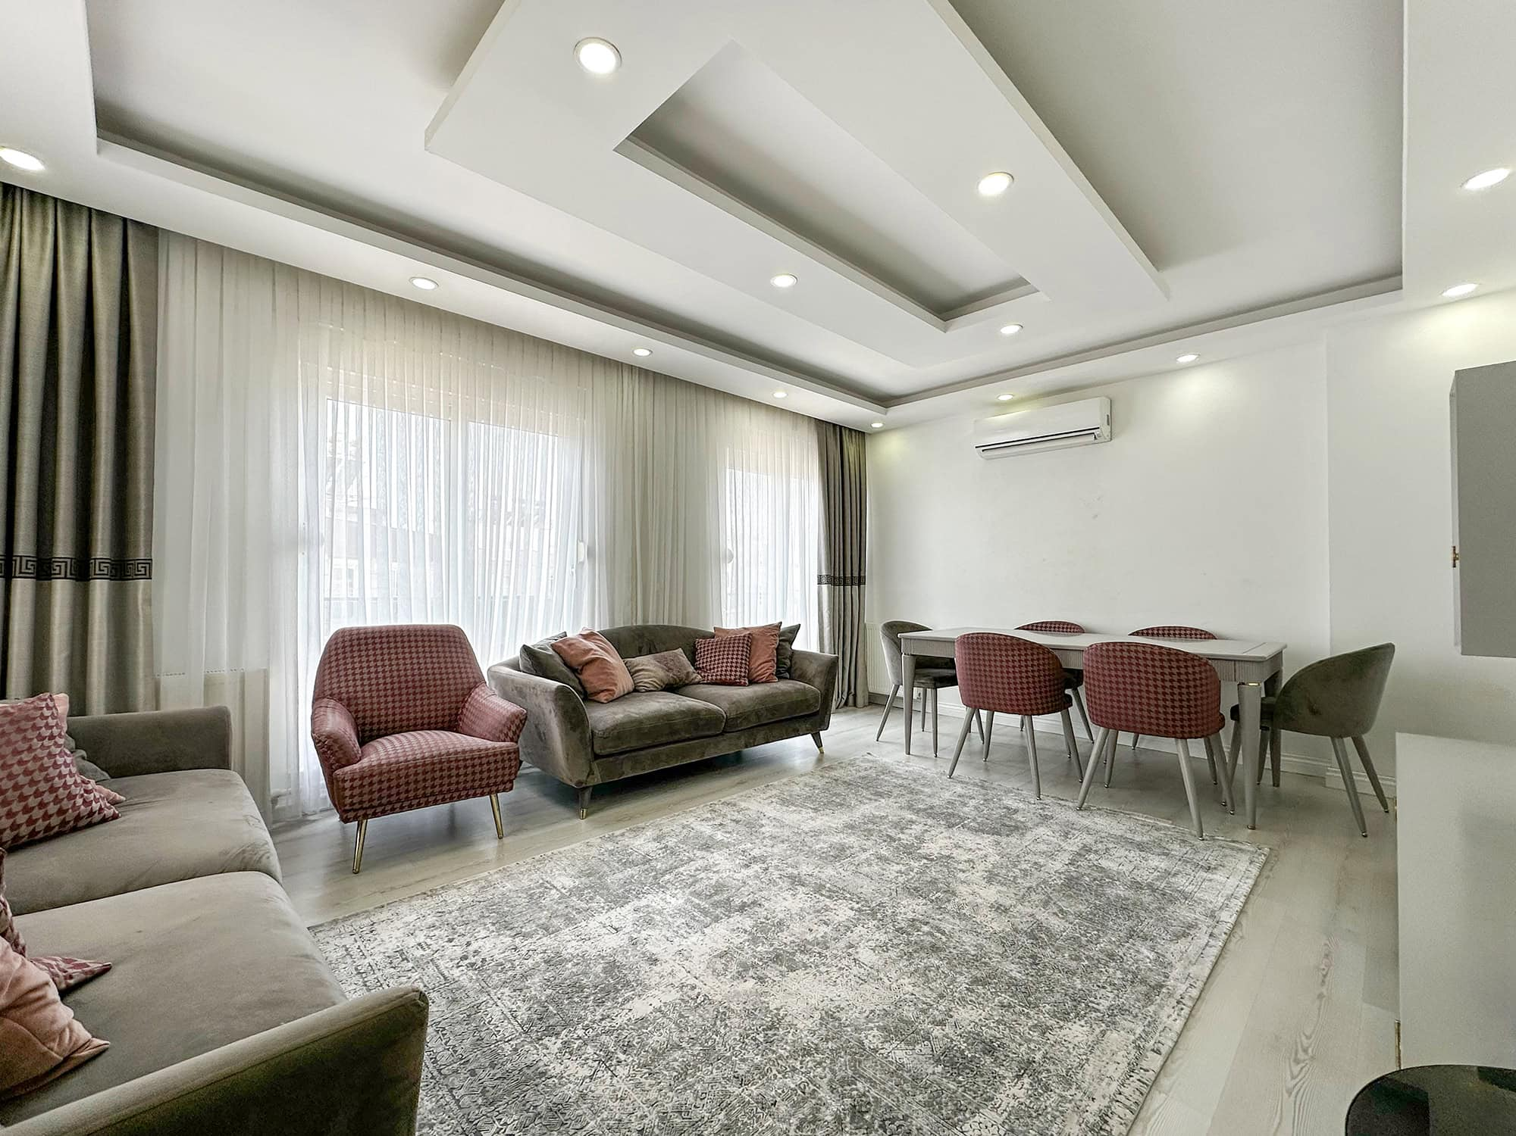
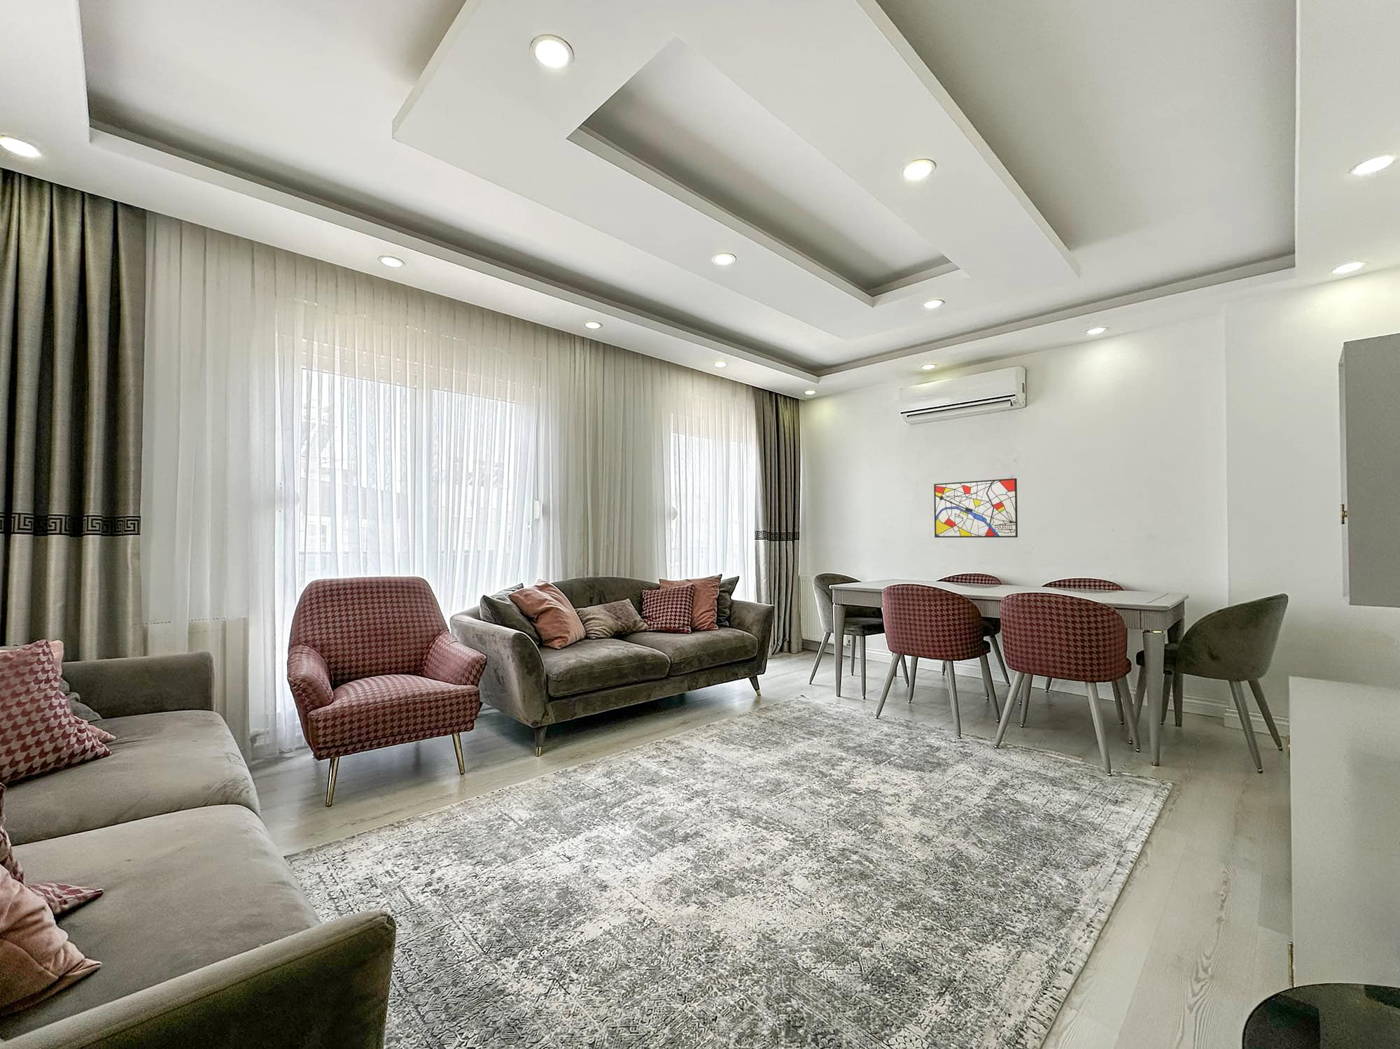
+ wall art (973, 509)
